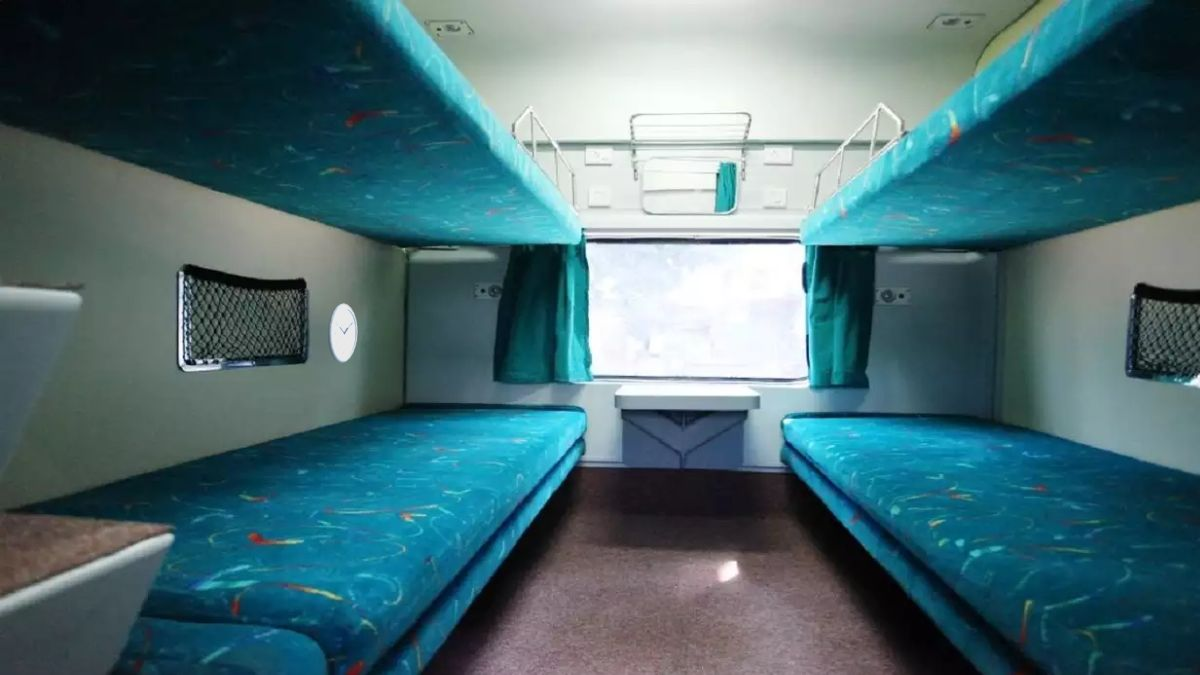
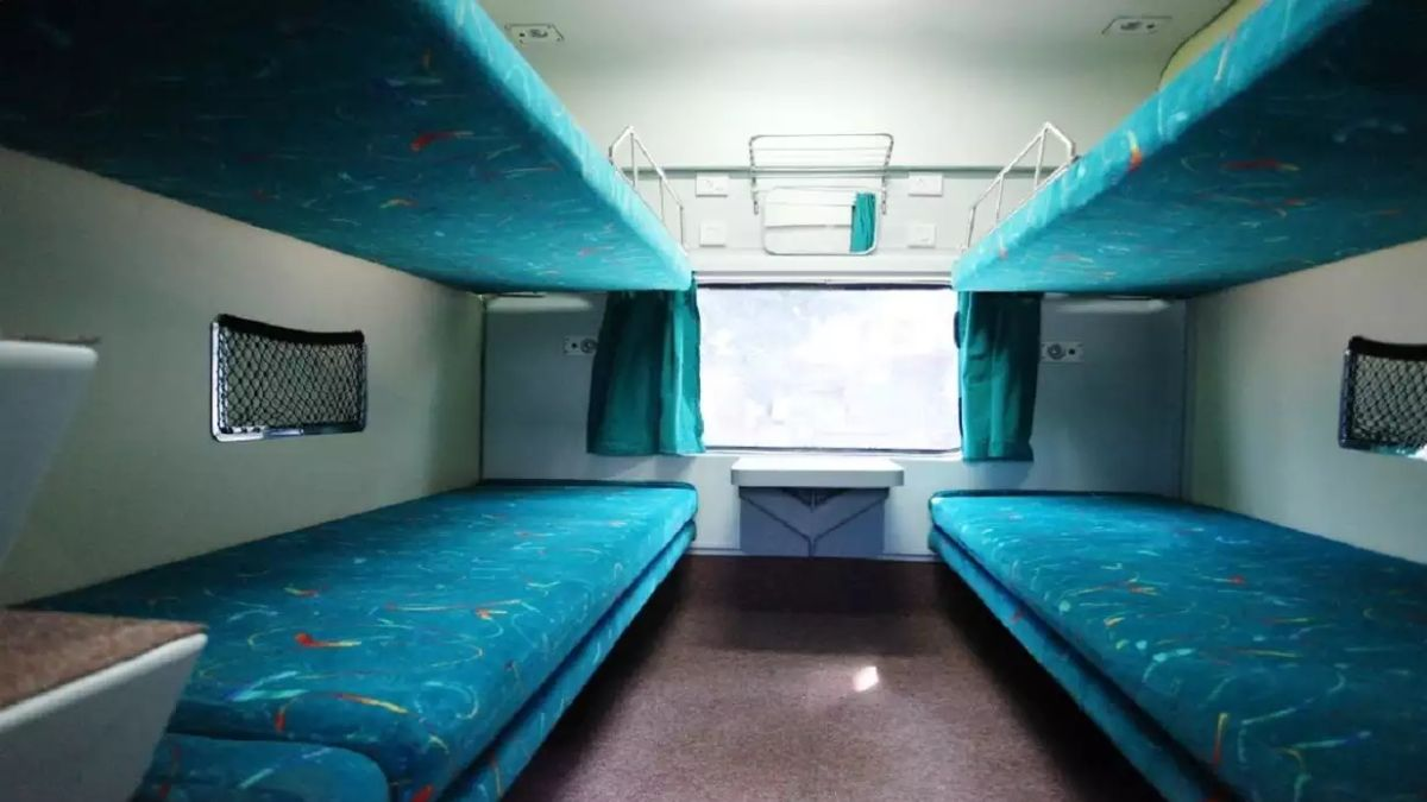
- wall clock (344, 333)
